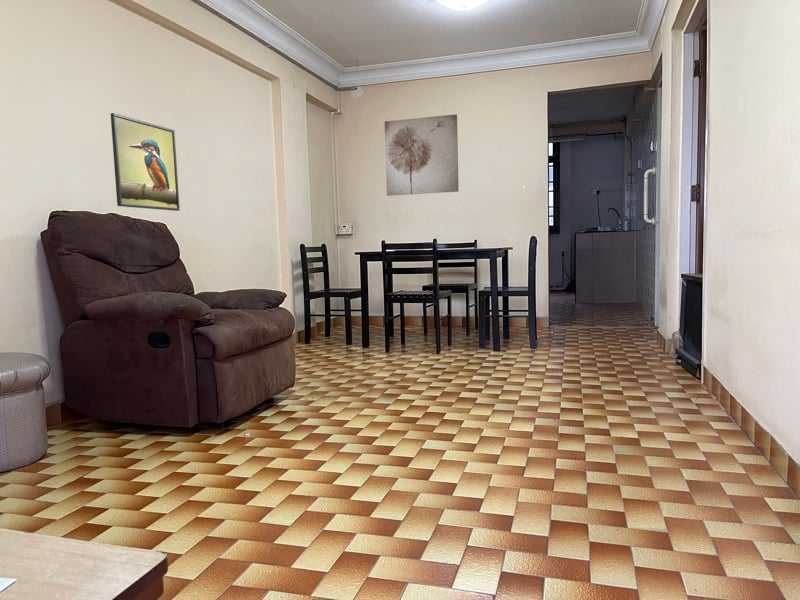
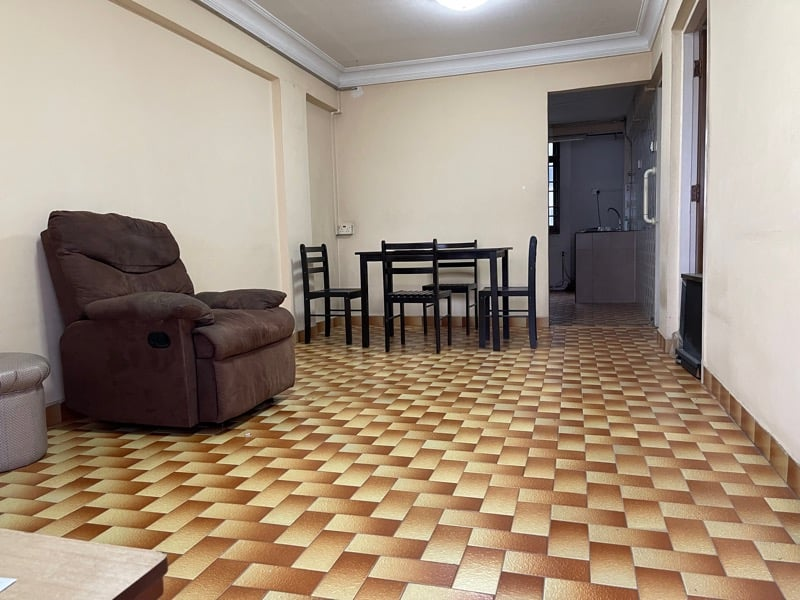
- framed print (147, 165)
- wall art (421, 156)
